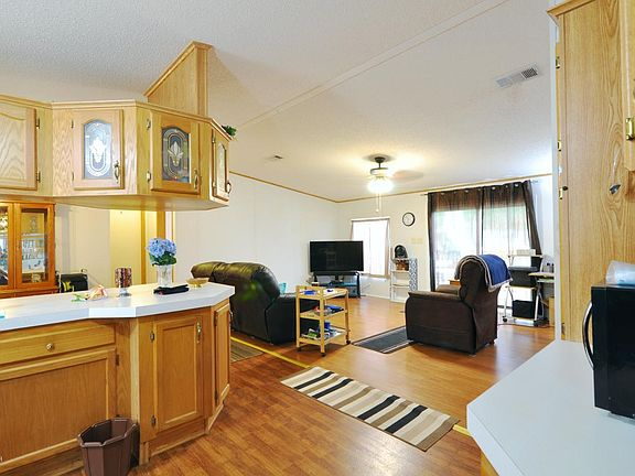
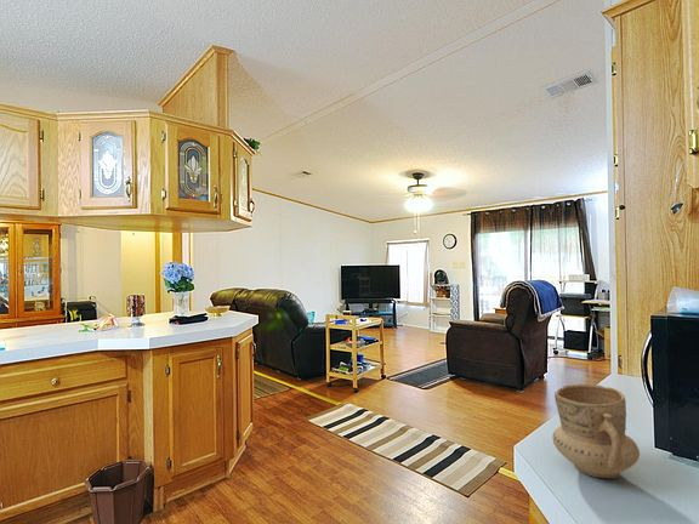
+ mug (591, 428)
